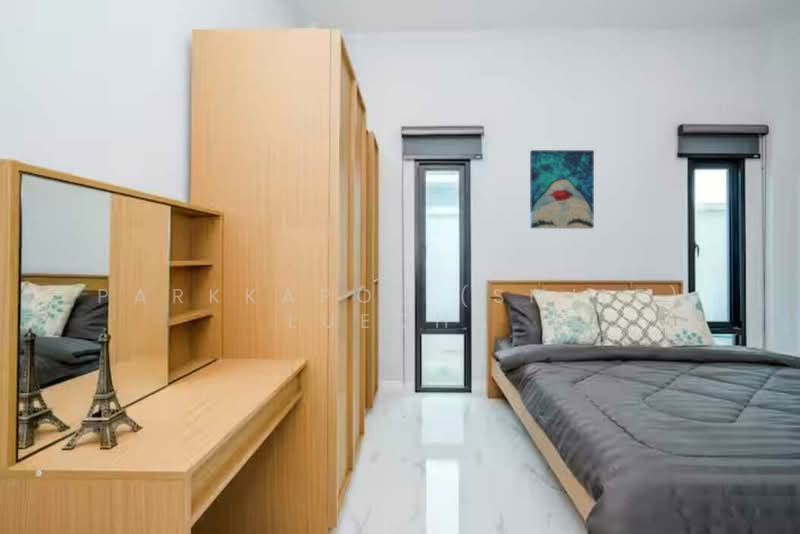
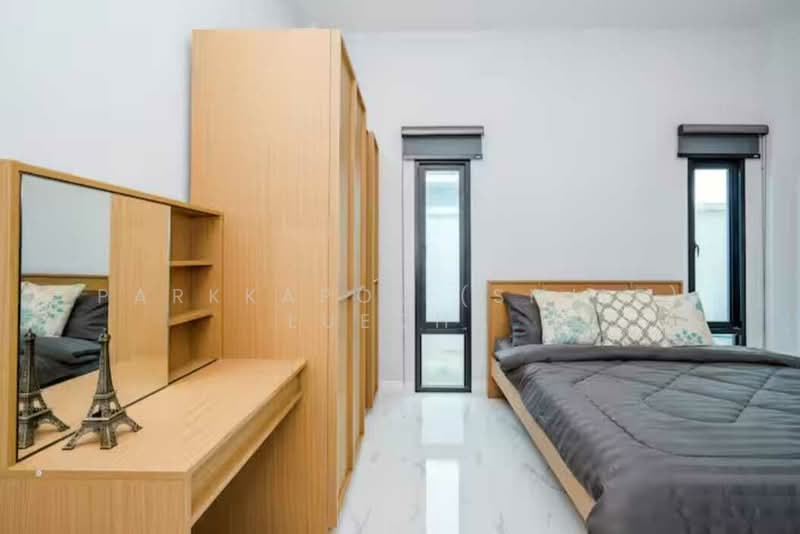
- wall art (561, 189)
